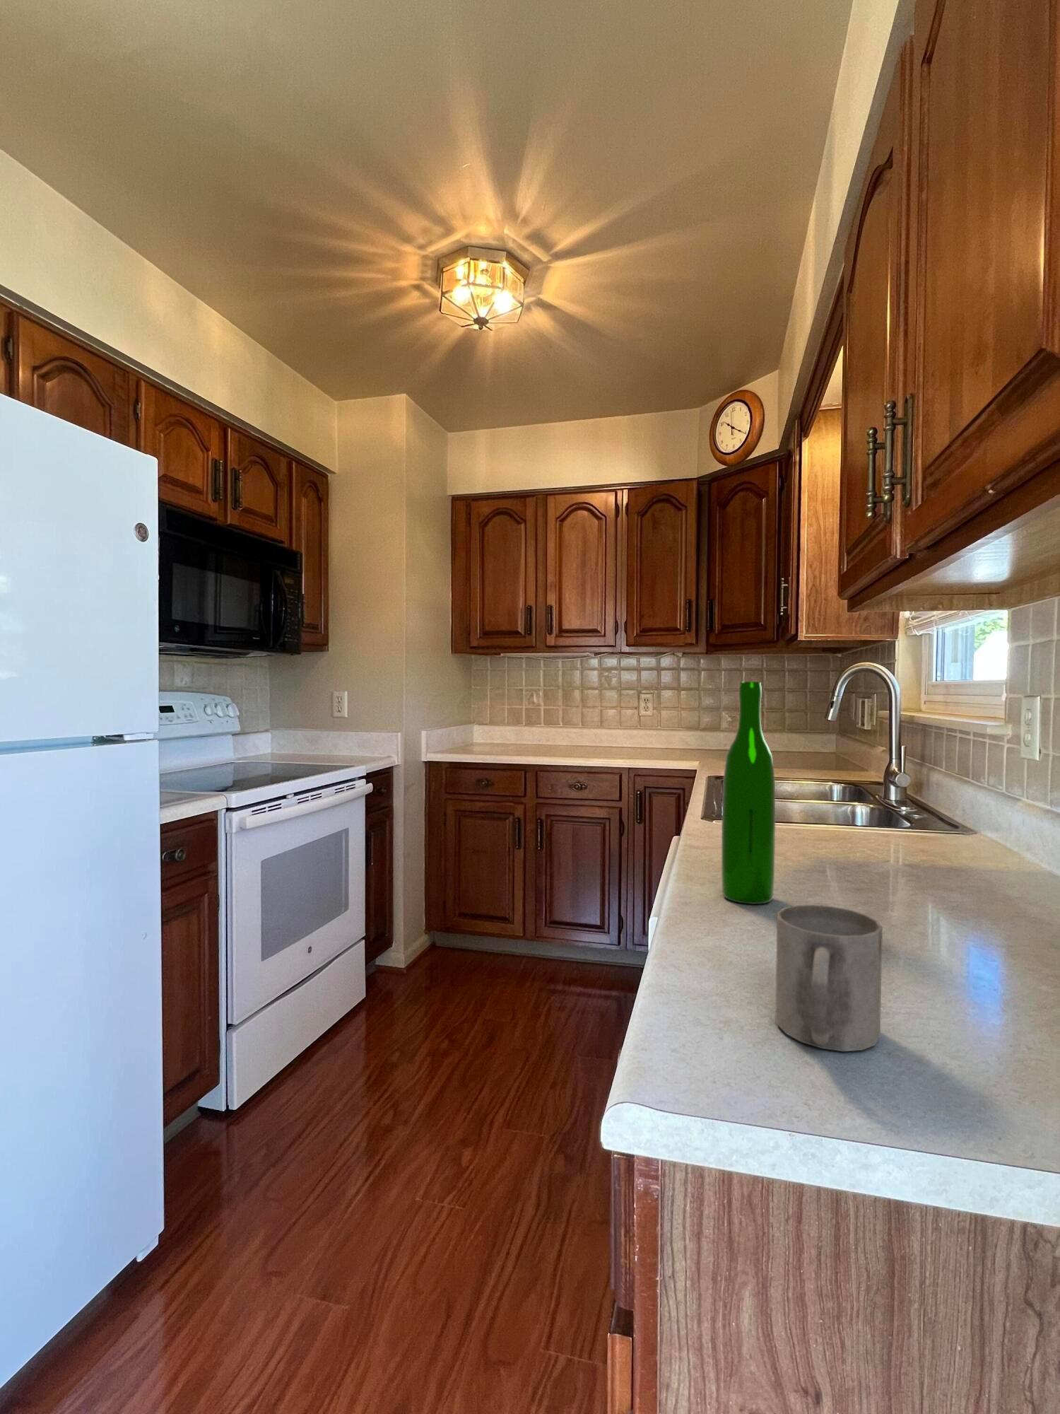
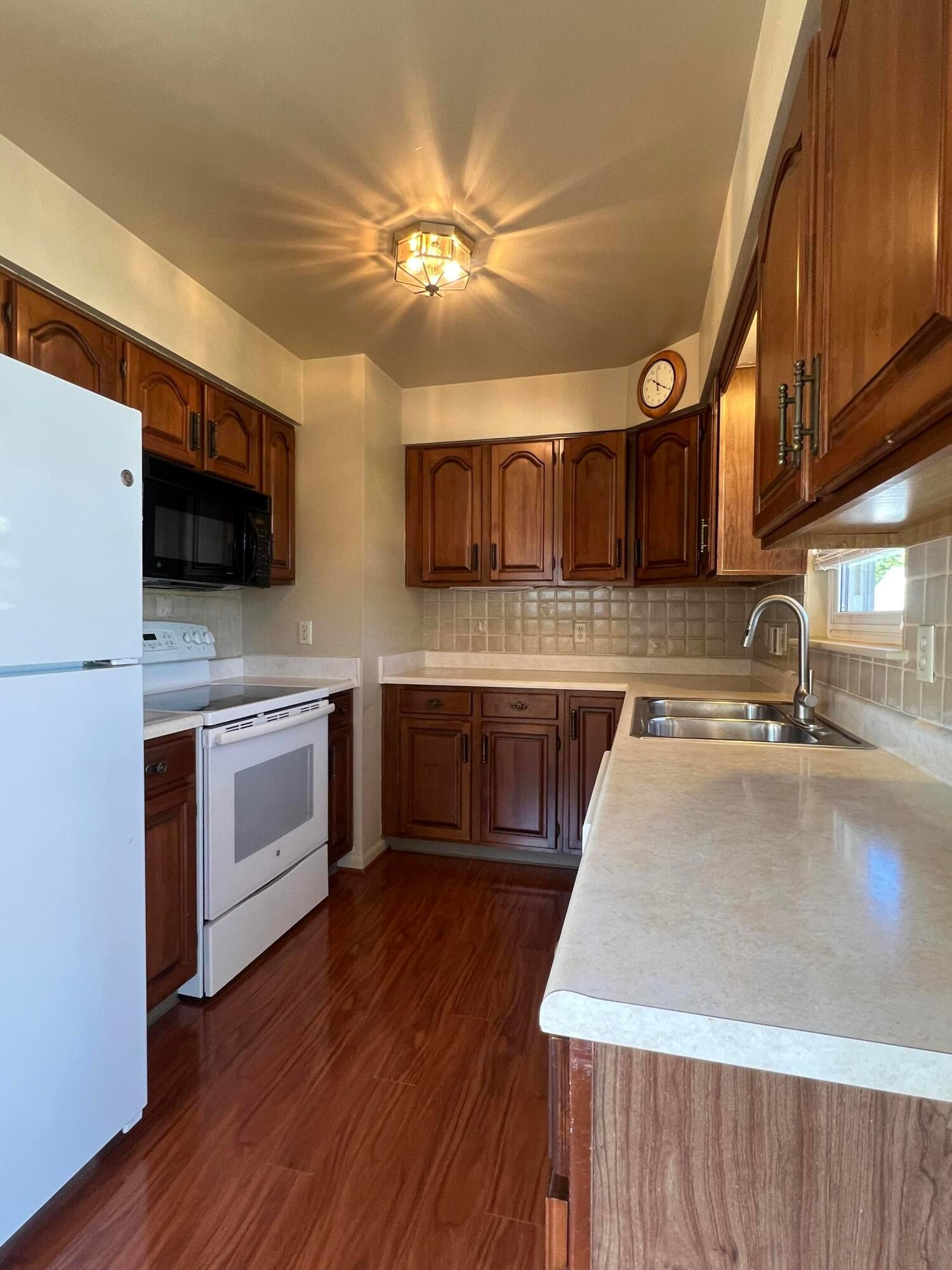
- mug (825, 981)
- wine bottle (748, 789)
